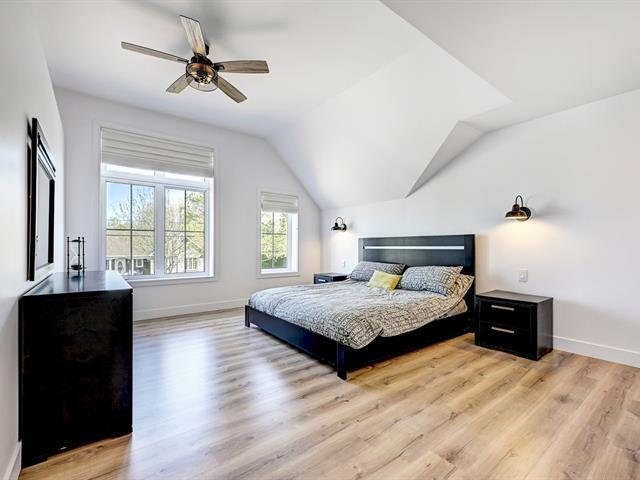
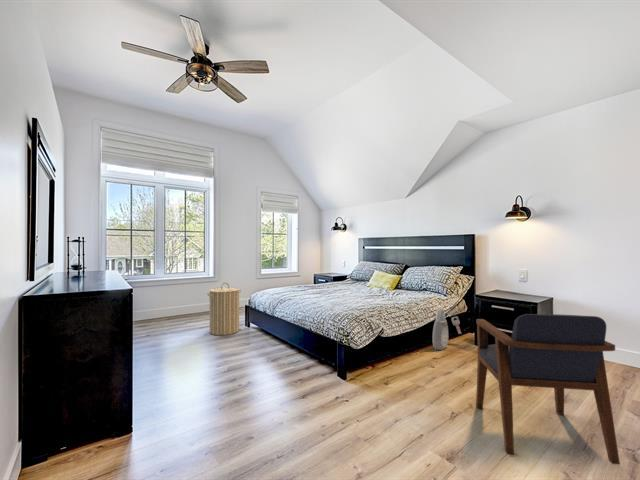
+ laundry hamper (224, 307)
+ armchair (537, 368)
+ padlock (446, 325)
